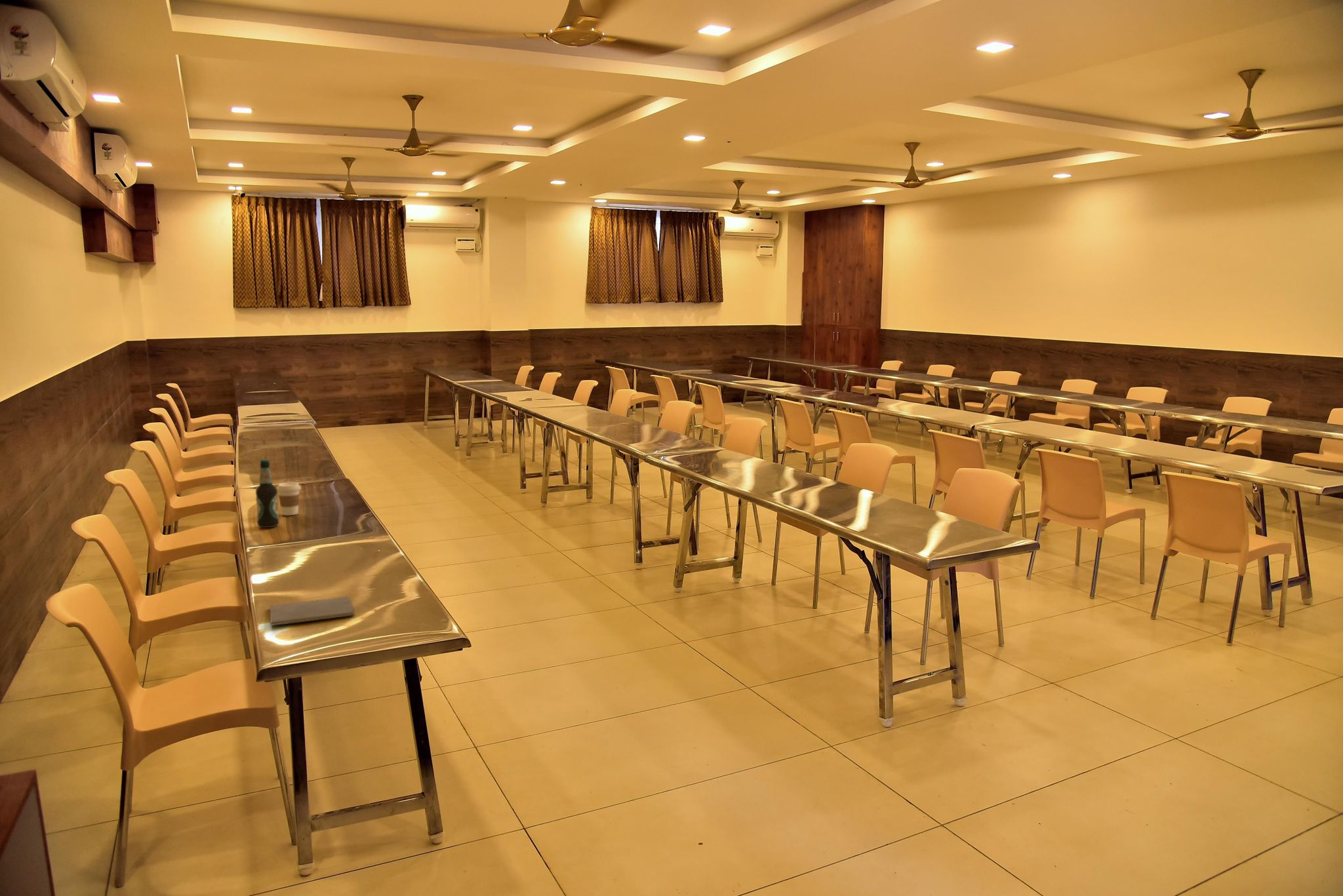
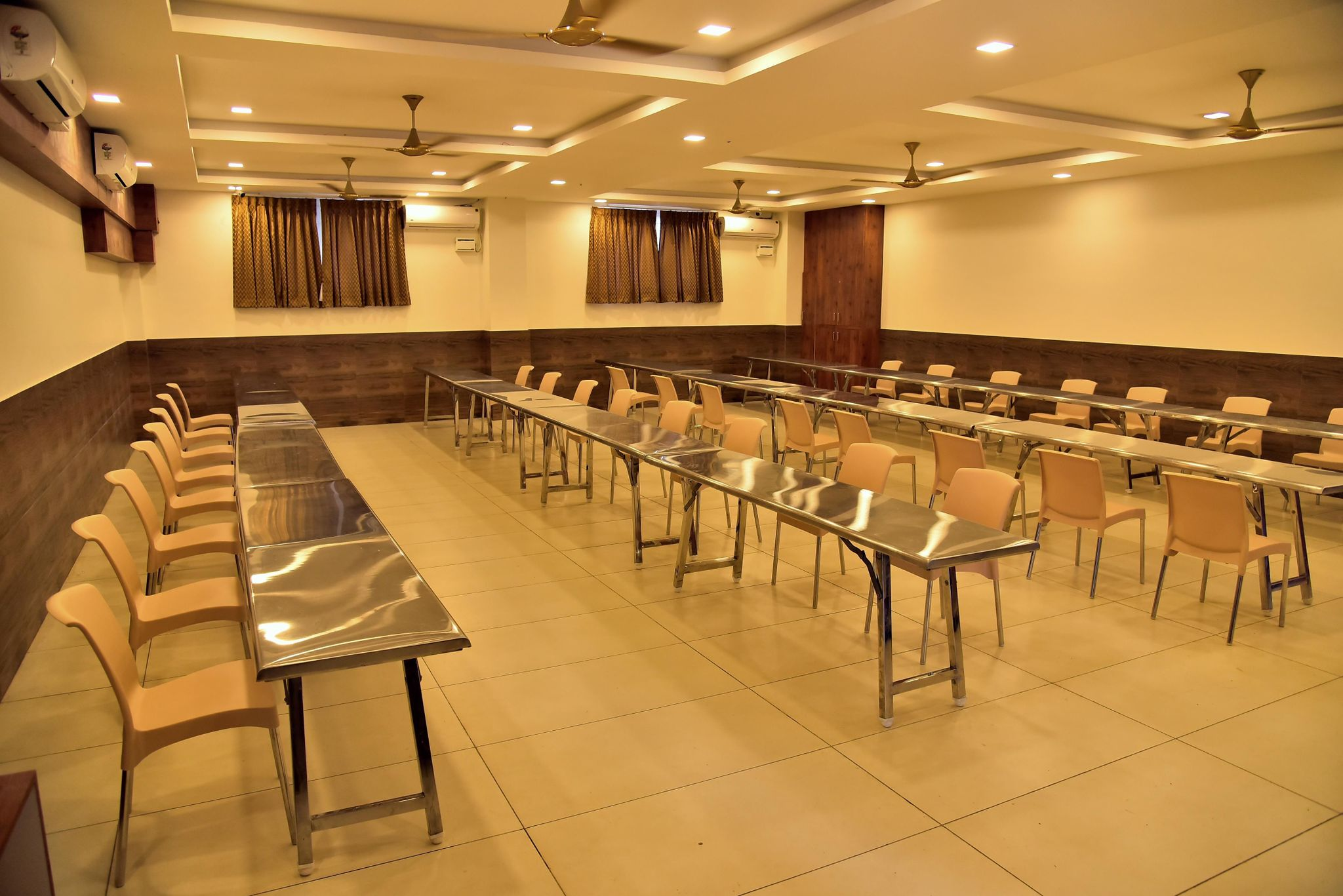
- bottle (266, 493)
- coffee cup (289, 499)
- notepad (311, 610)
